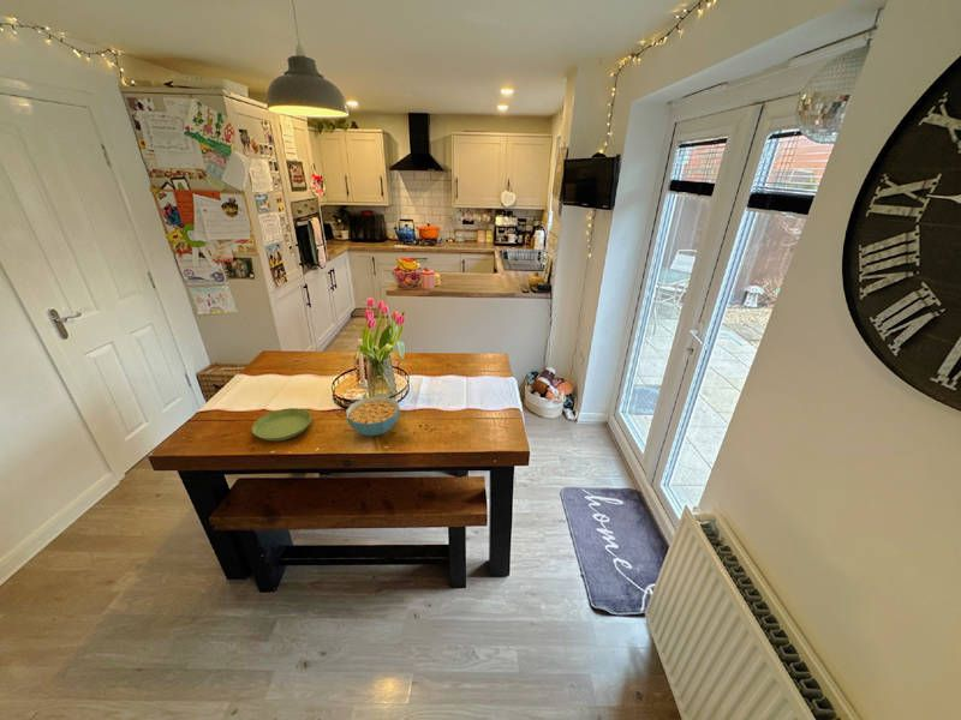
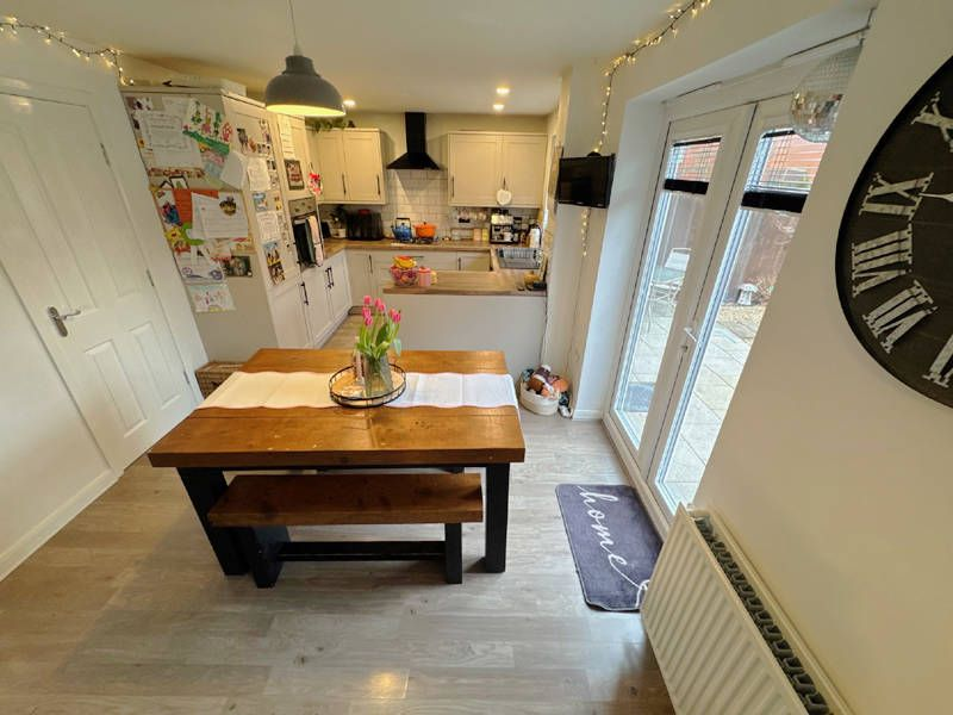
- cereal bowl (374, 420)
- saucer (282, 425)
